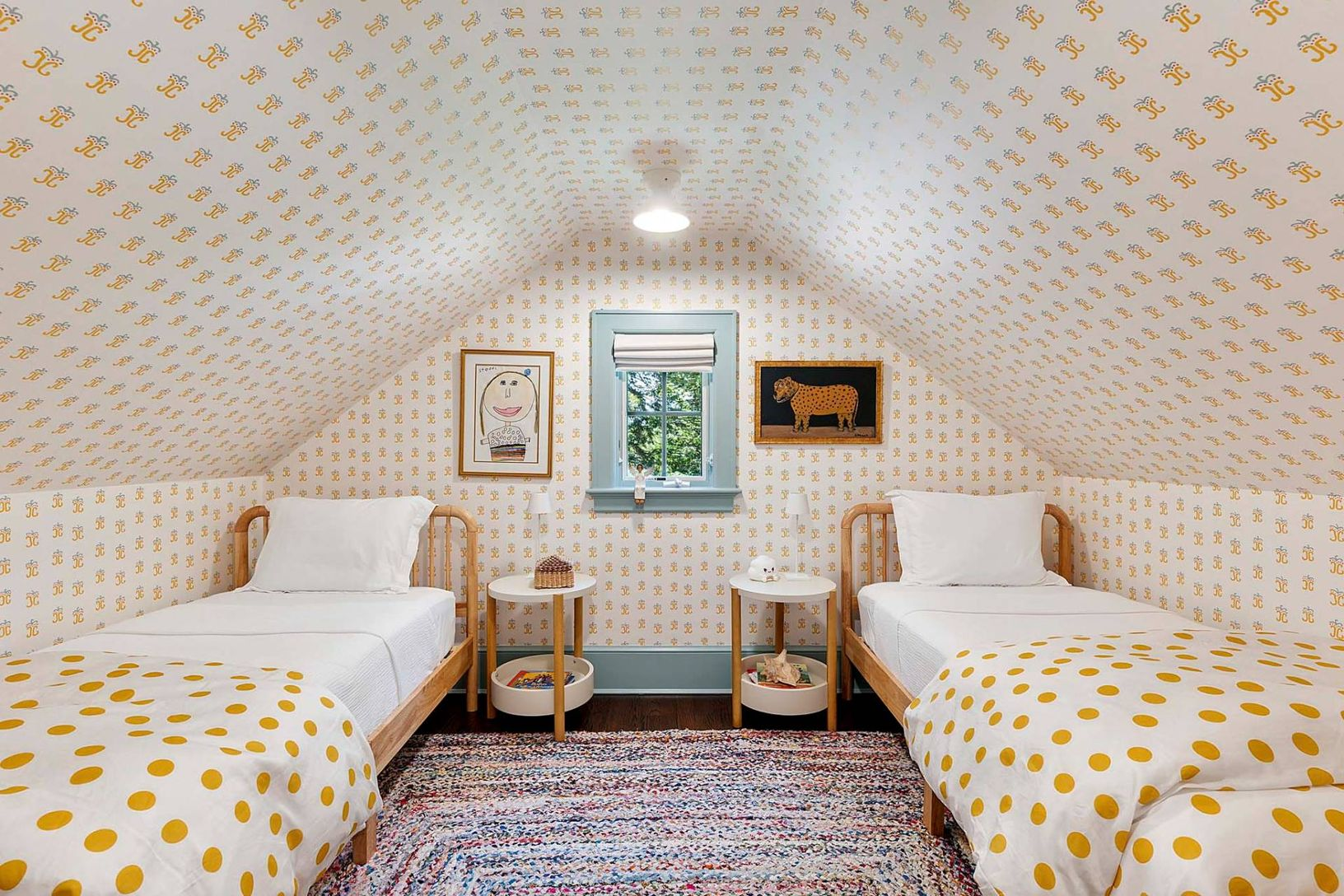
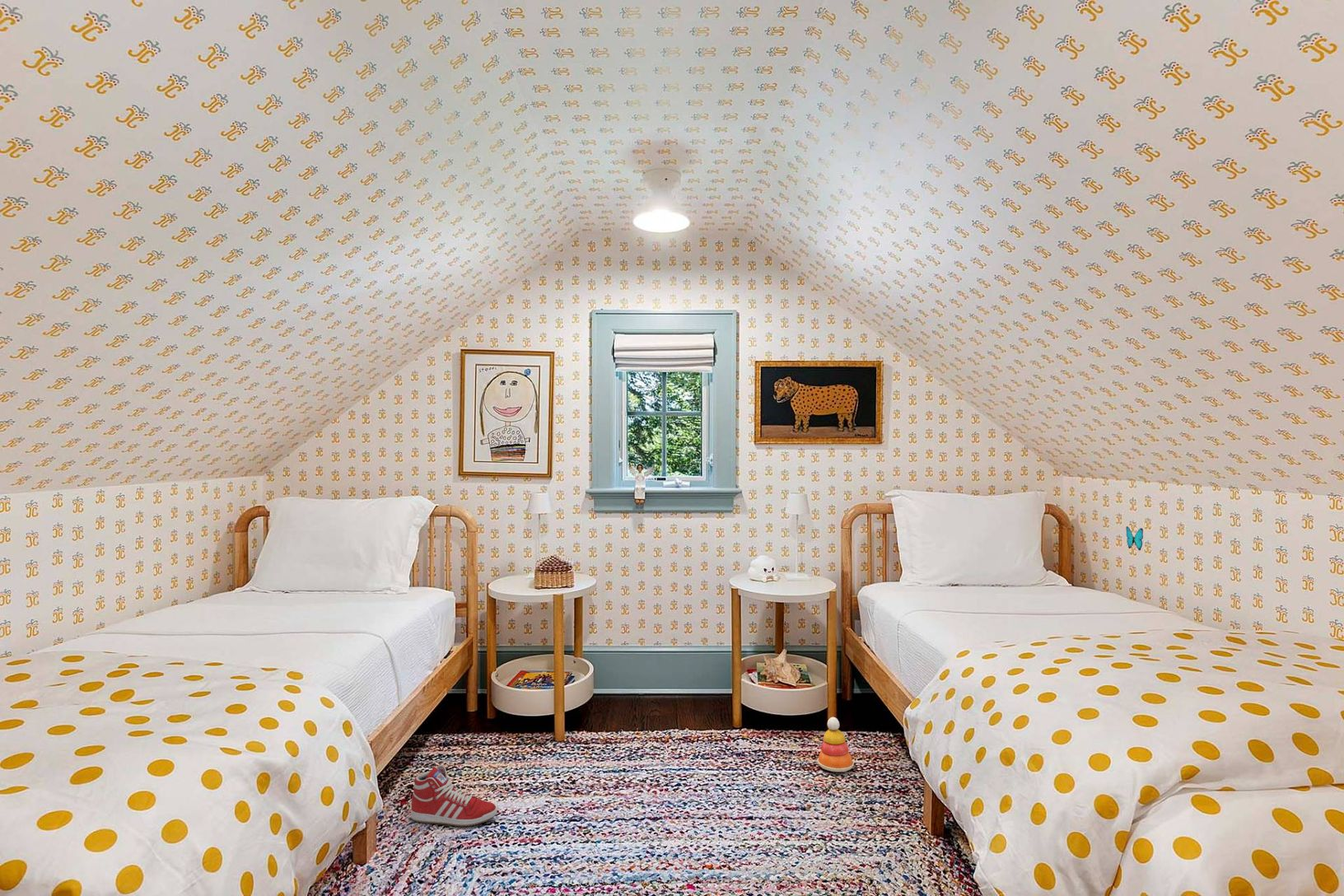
+ sneaker (453, 794)
+ stacking toy (835, 742)
+ decorative butterfly (1133, 538)
